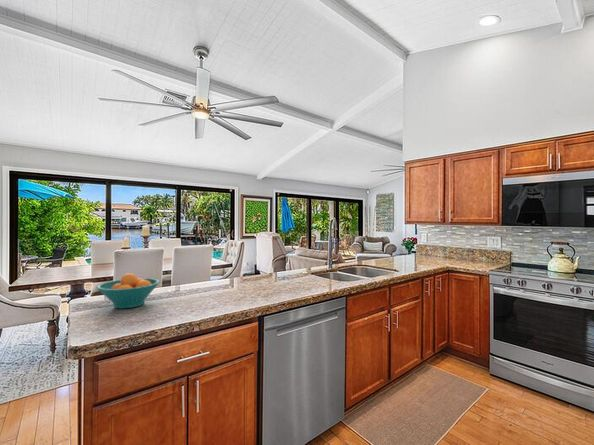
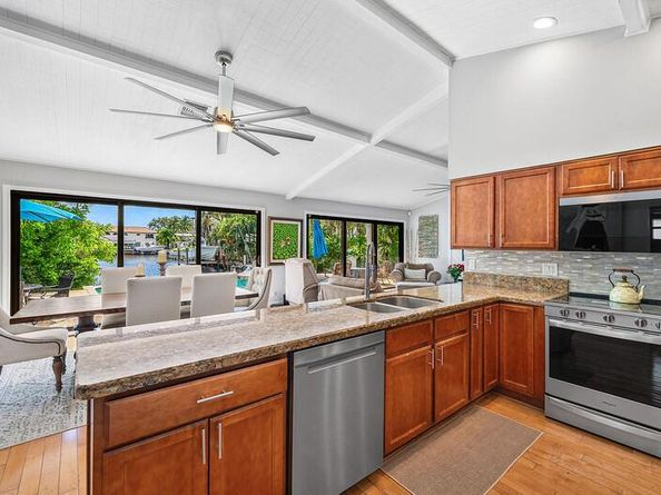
- fruit bowl (129, 289)
